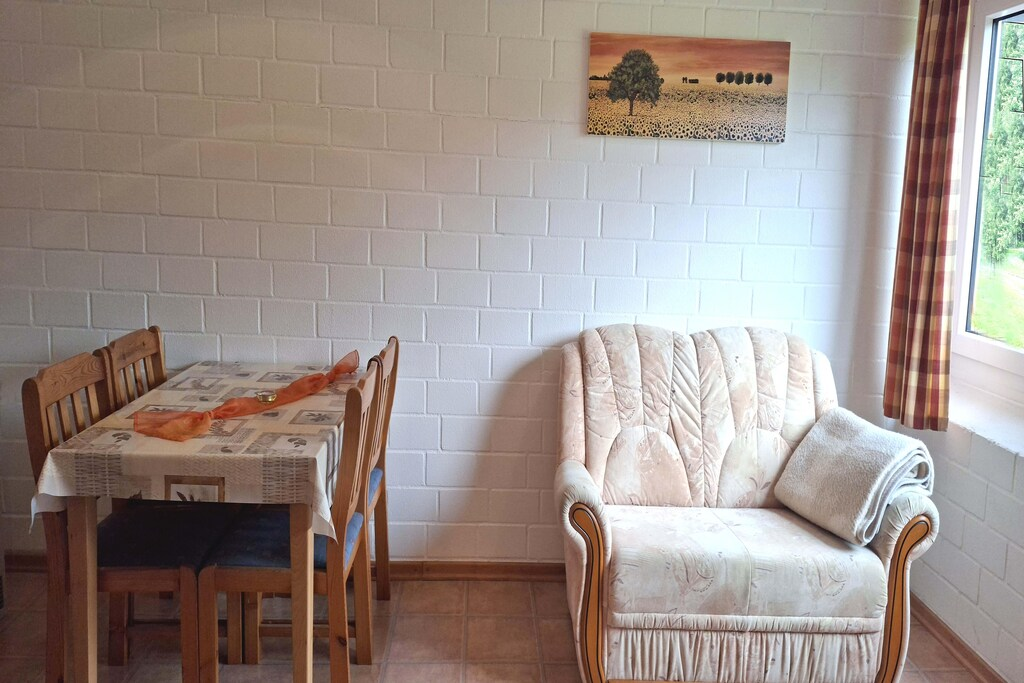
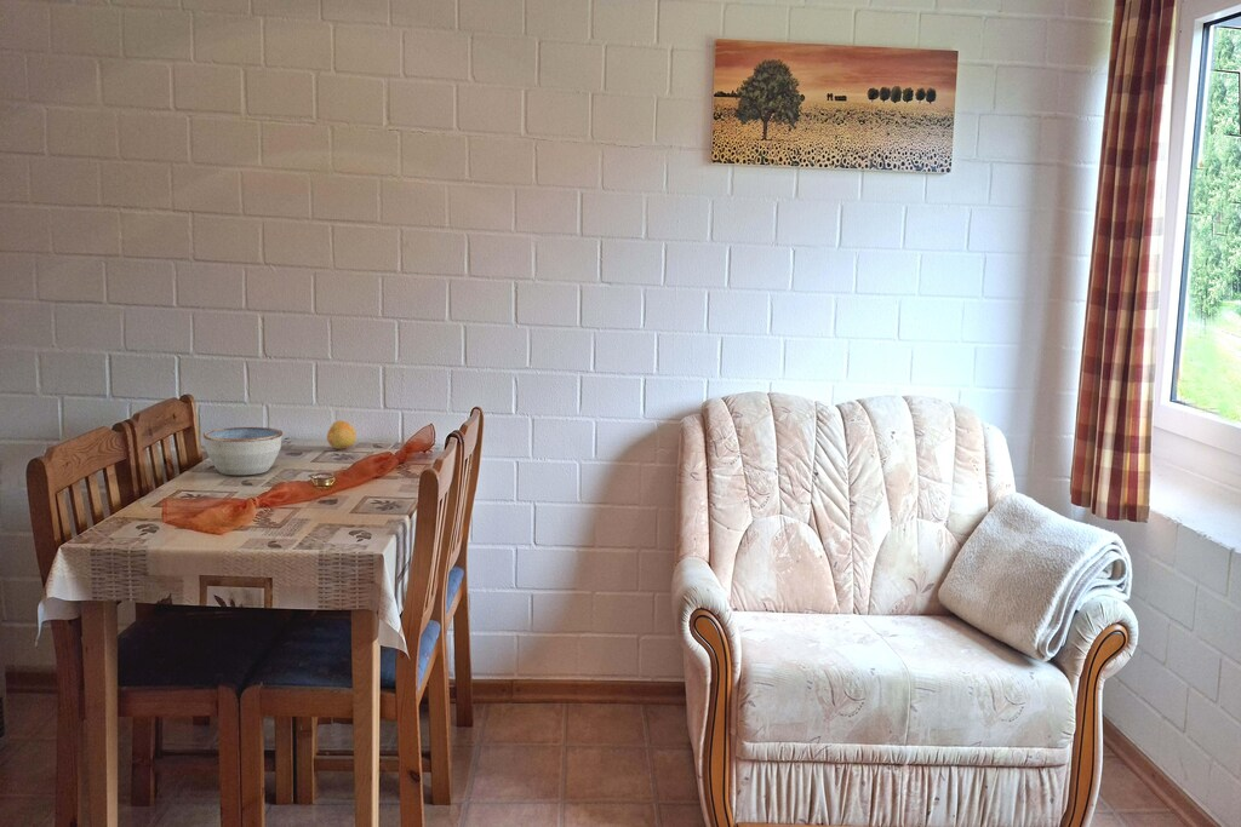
+ bowl (244, 452)
+ fruit (342, 435)
